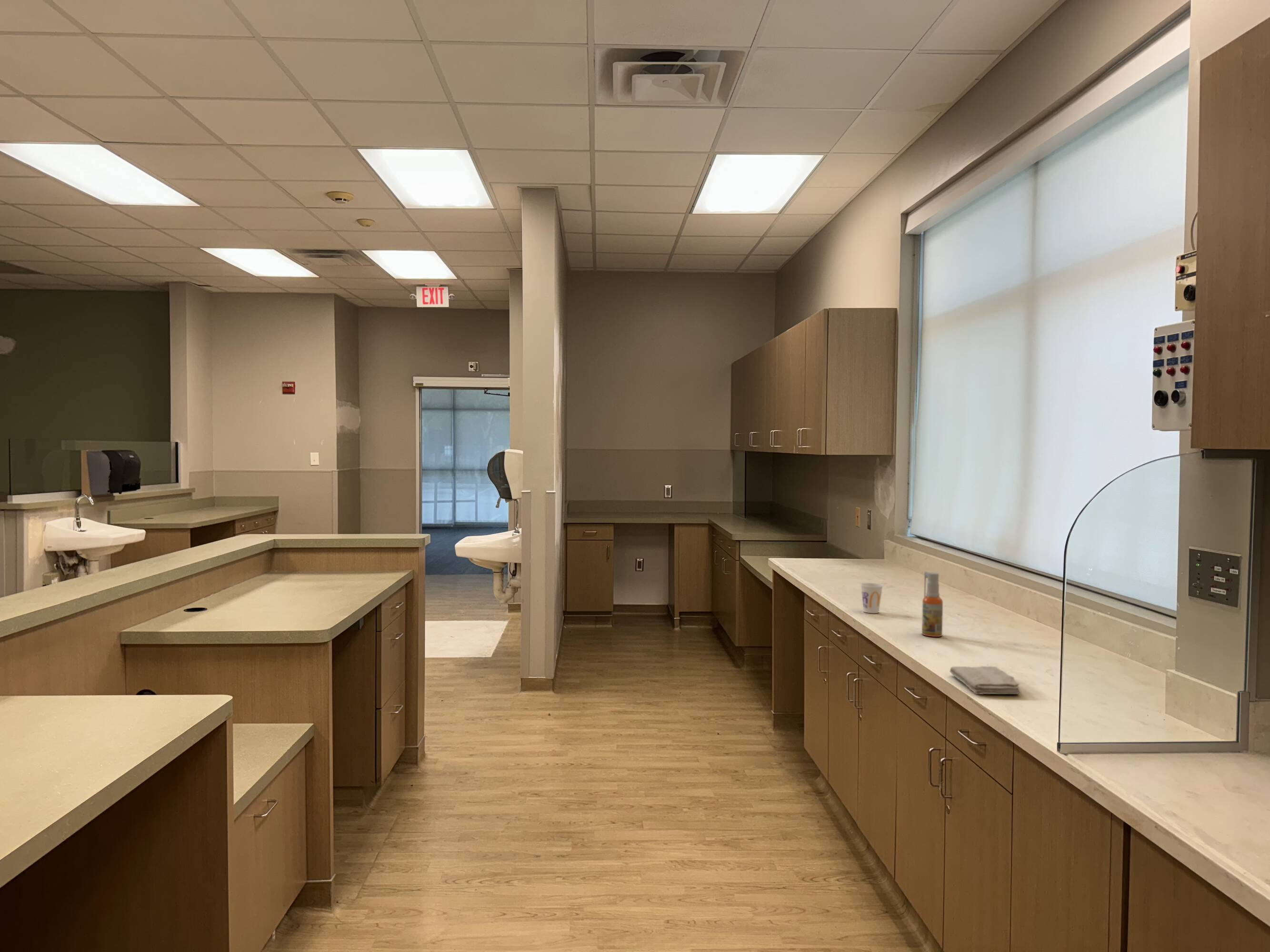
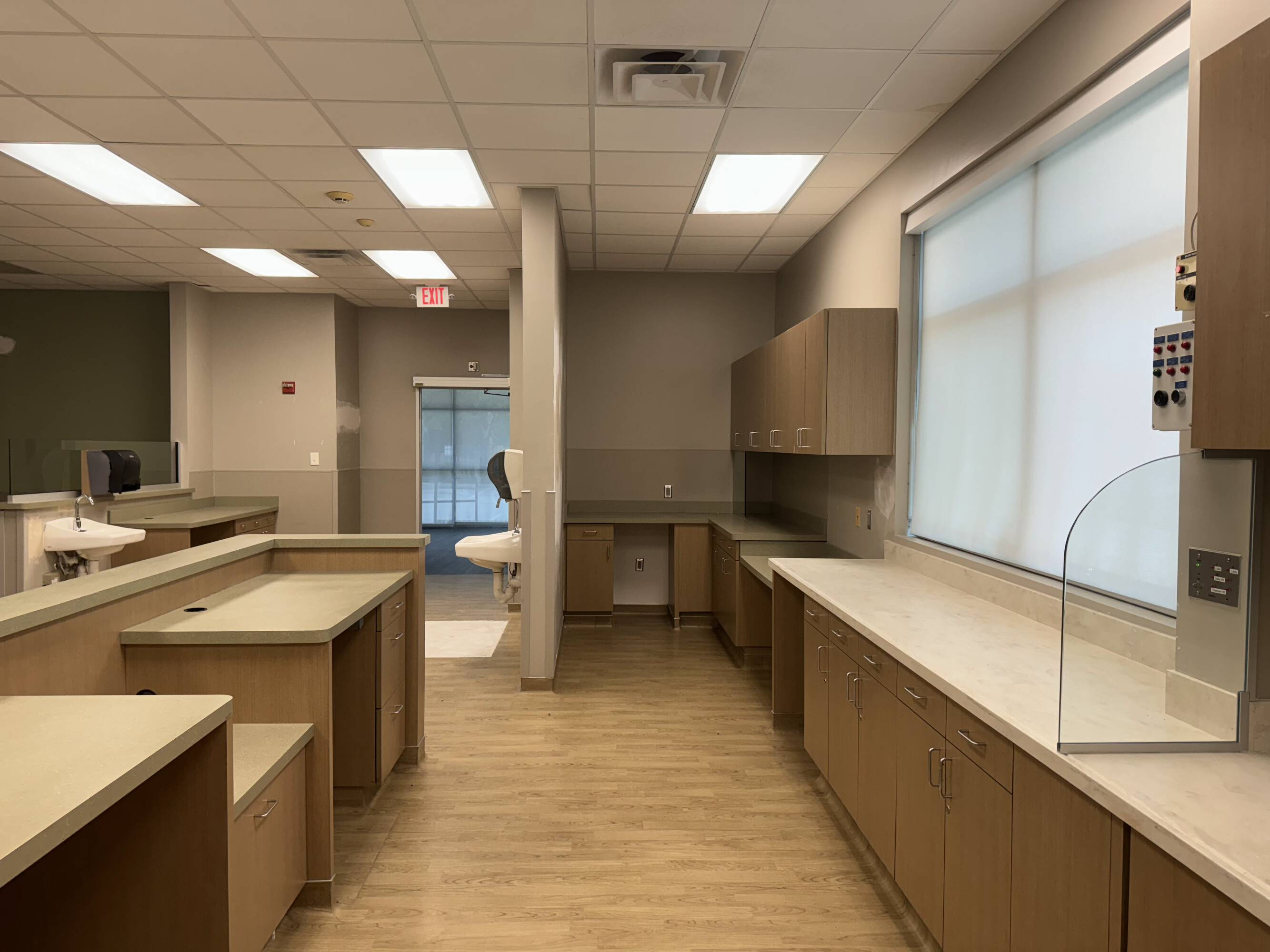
- cup (871, 598)
- washcloth (984, 678)
- spray bottle (931, 604)
